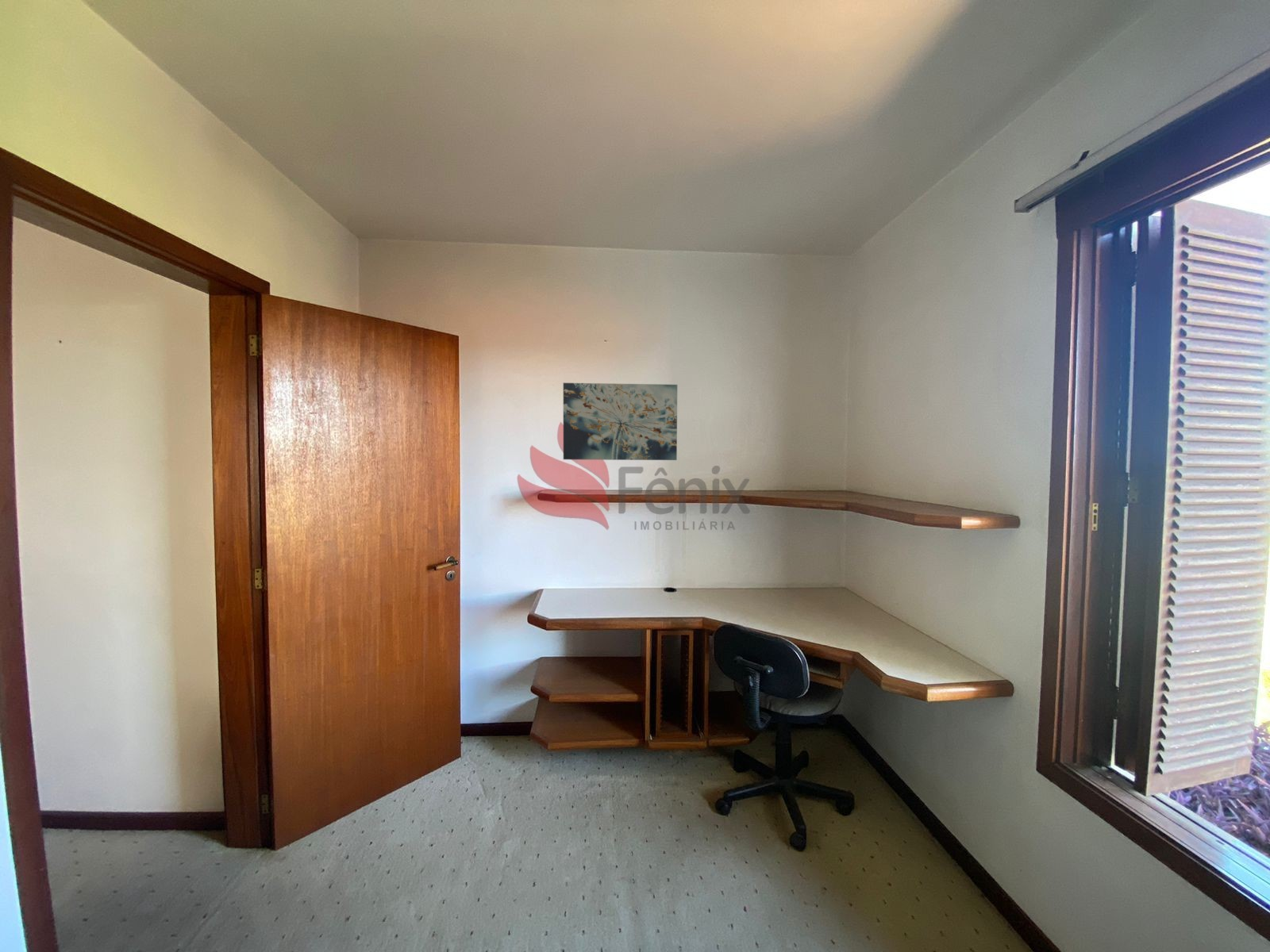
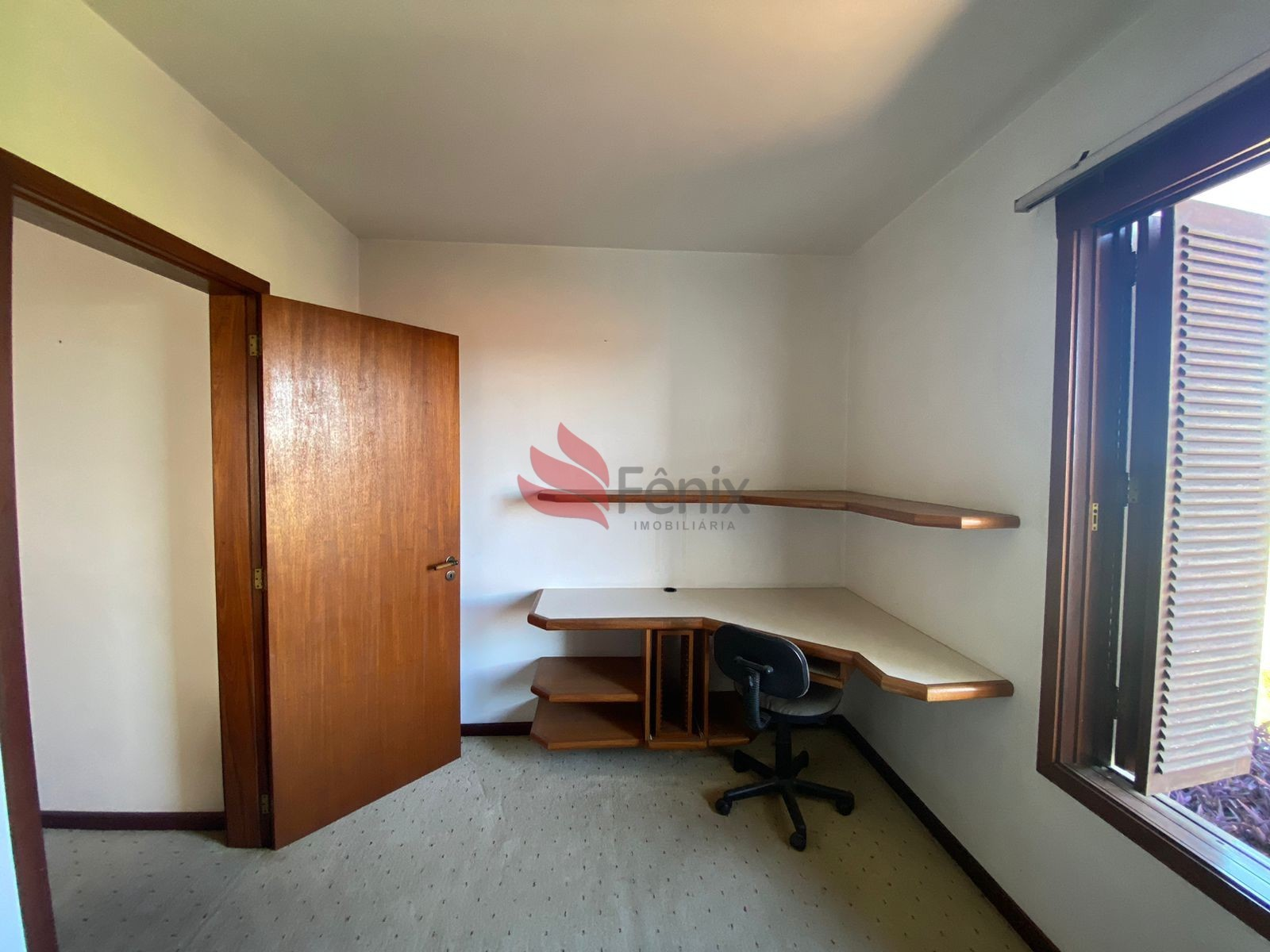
- wall art (620, 422)
